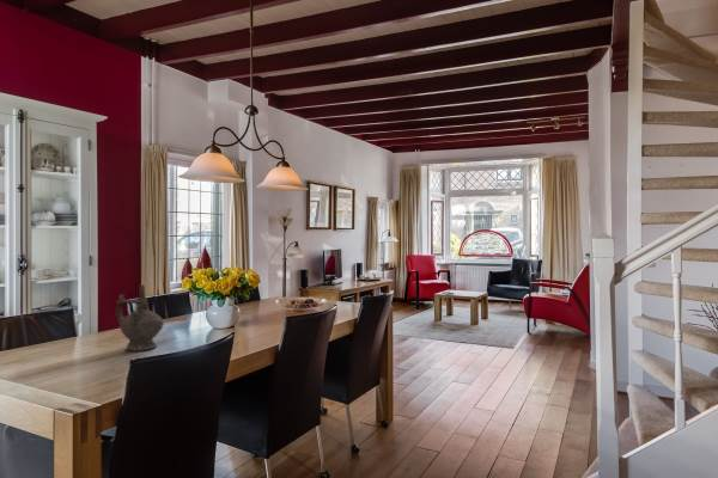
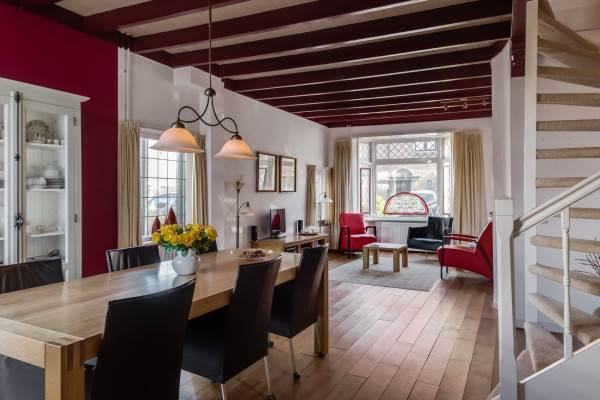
- ceremonial vessel (139, 315)
